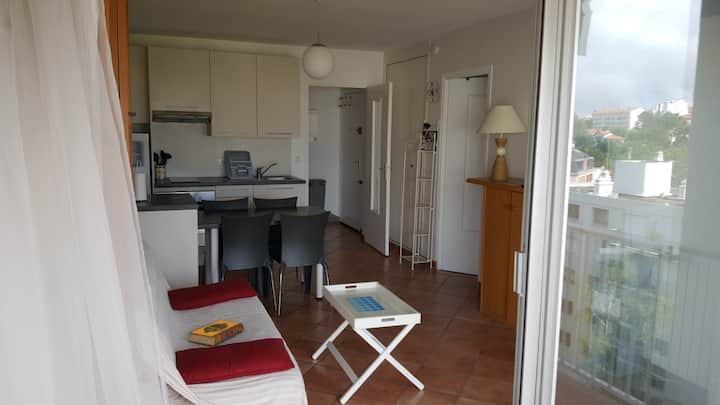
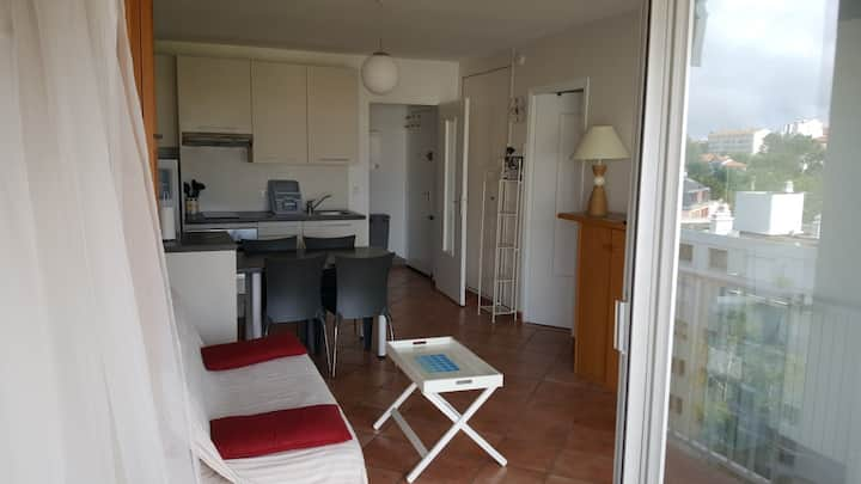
- hardback book (217, 332)
